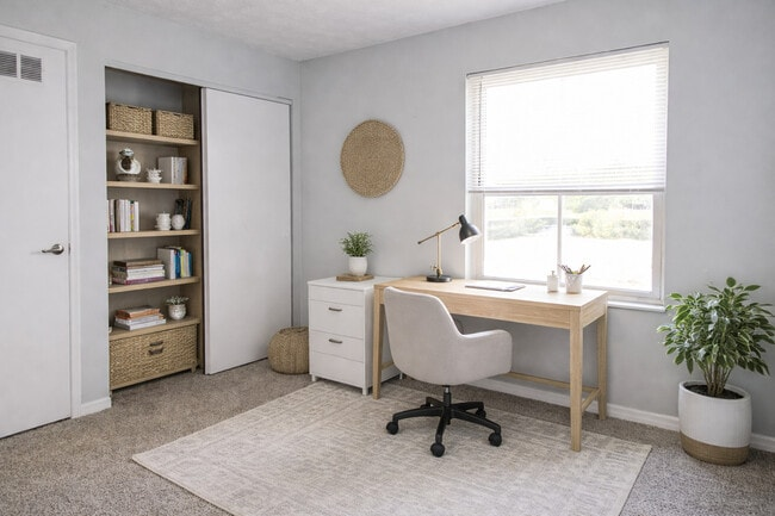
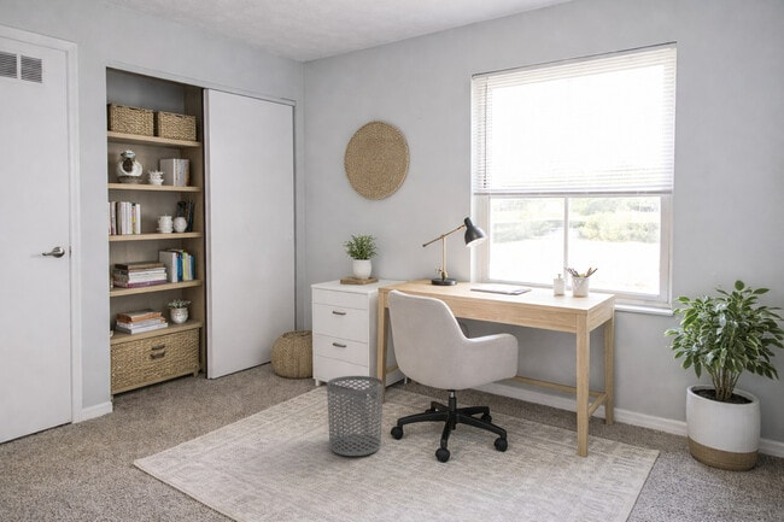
+ waste bin (355, 415)
